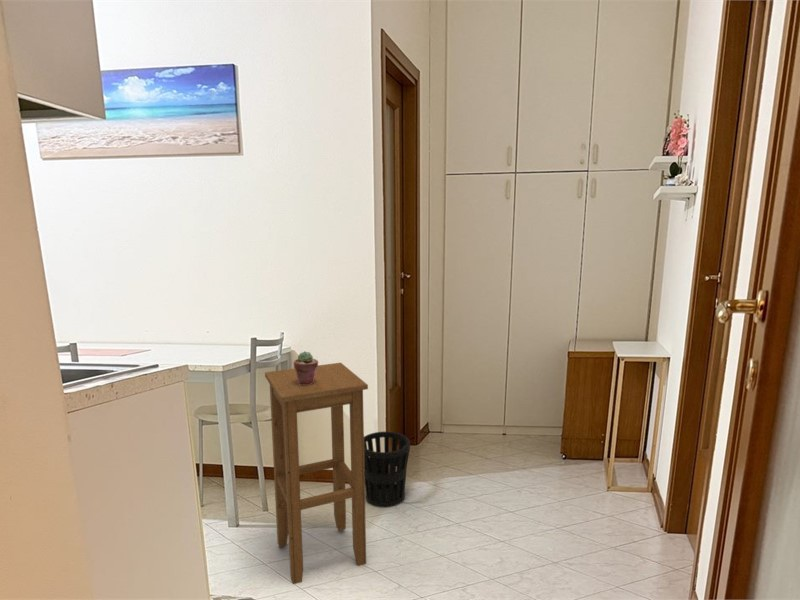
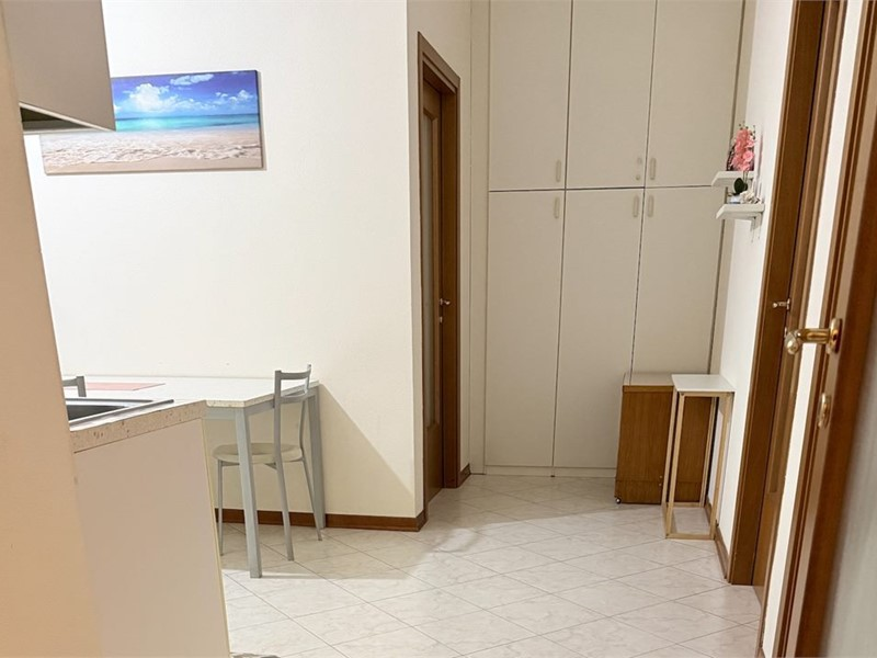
- stool (317, 468)
- wastebasket (385, 469)
- potted succulent (305, 366)
